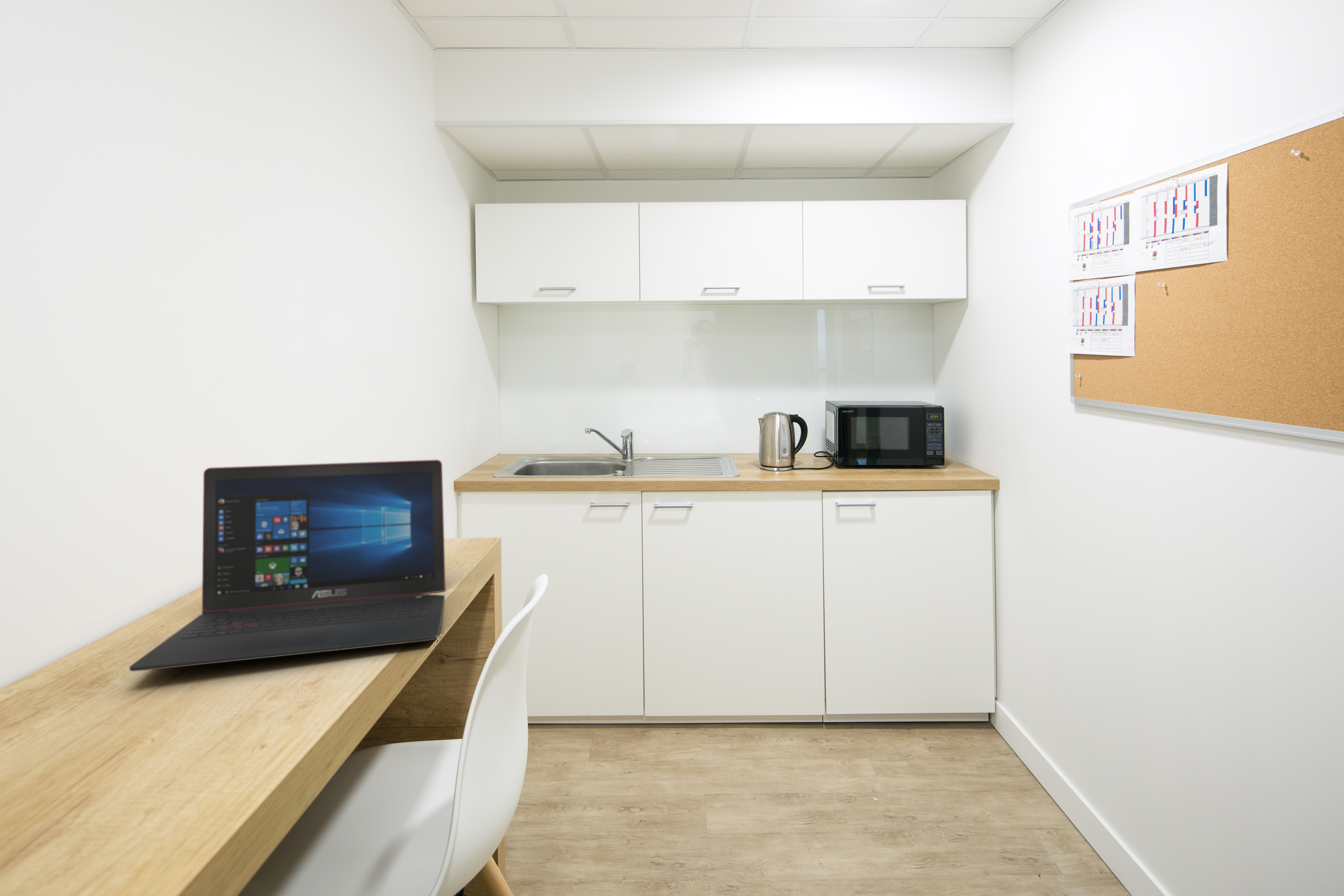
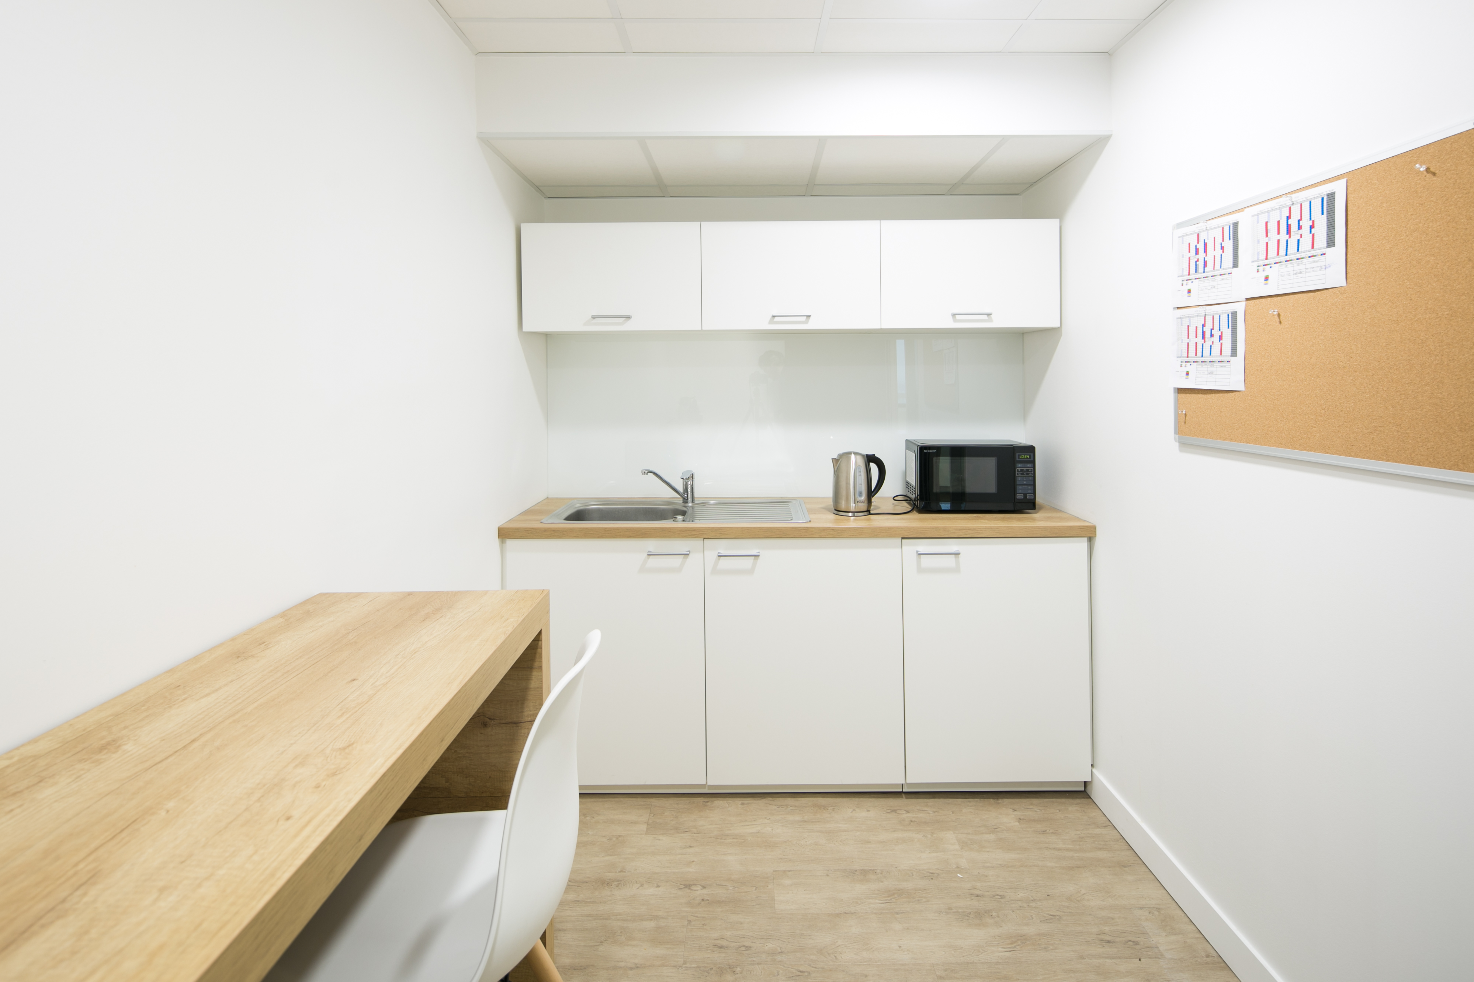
- laptop (312, 549)
